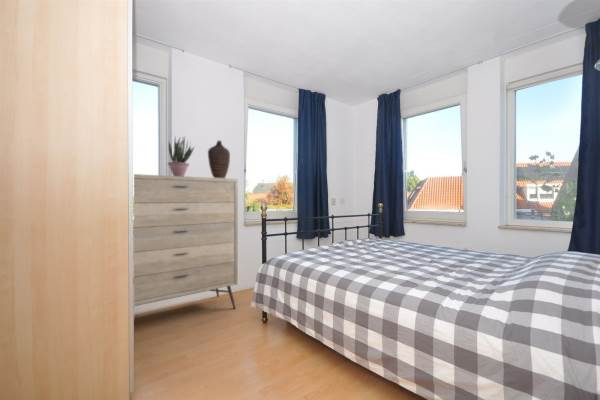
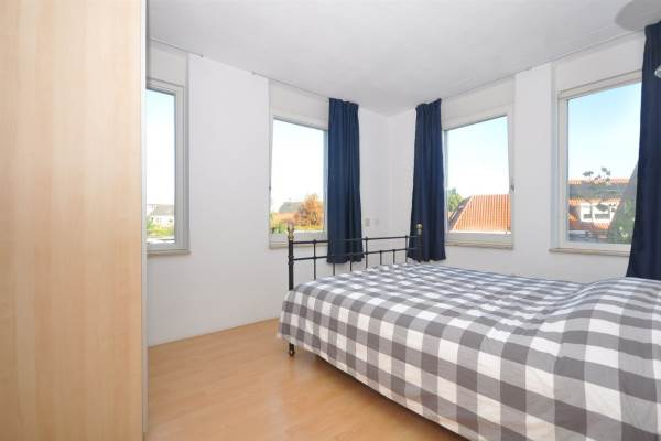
- dresser (173, 246)
- potted plant (181, 156)
- decorative vase (219, 159)
